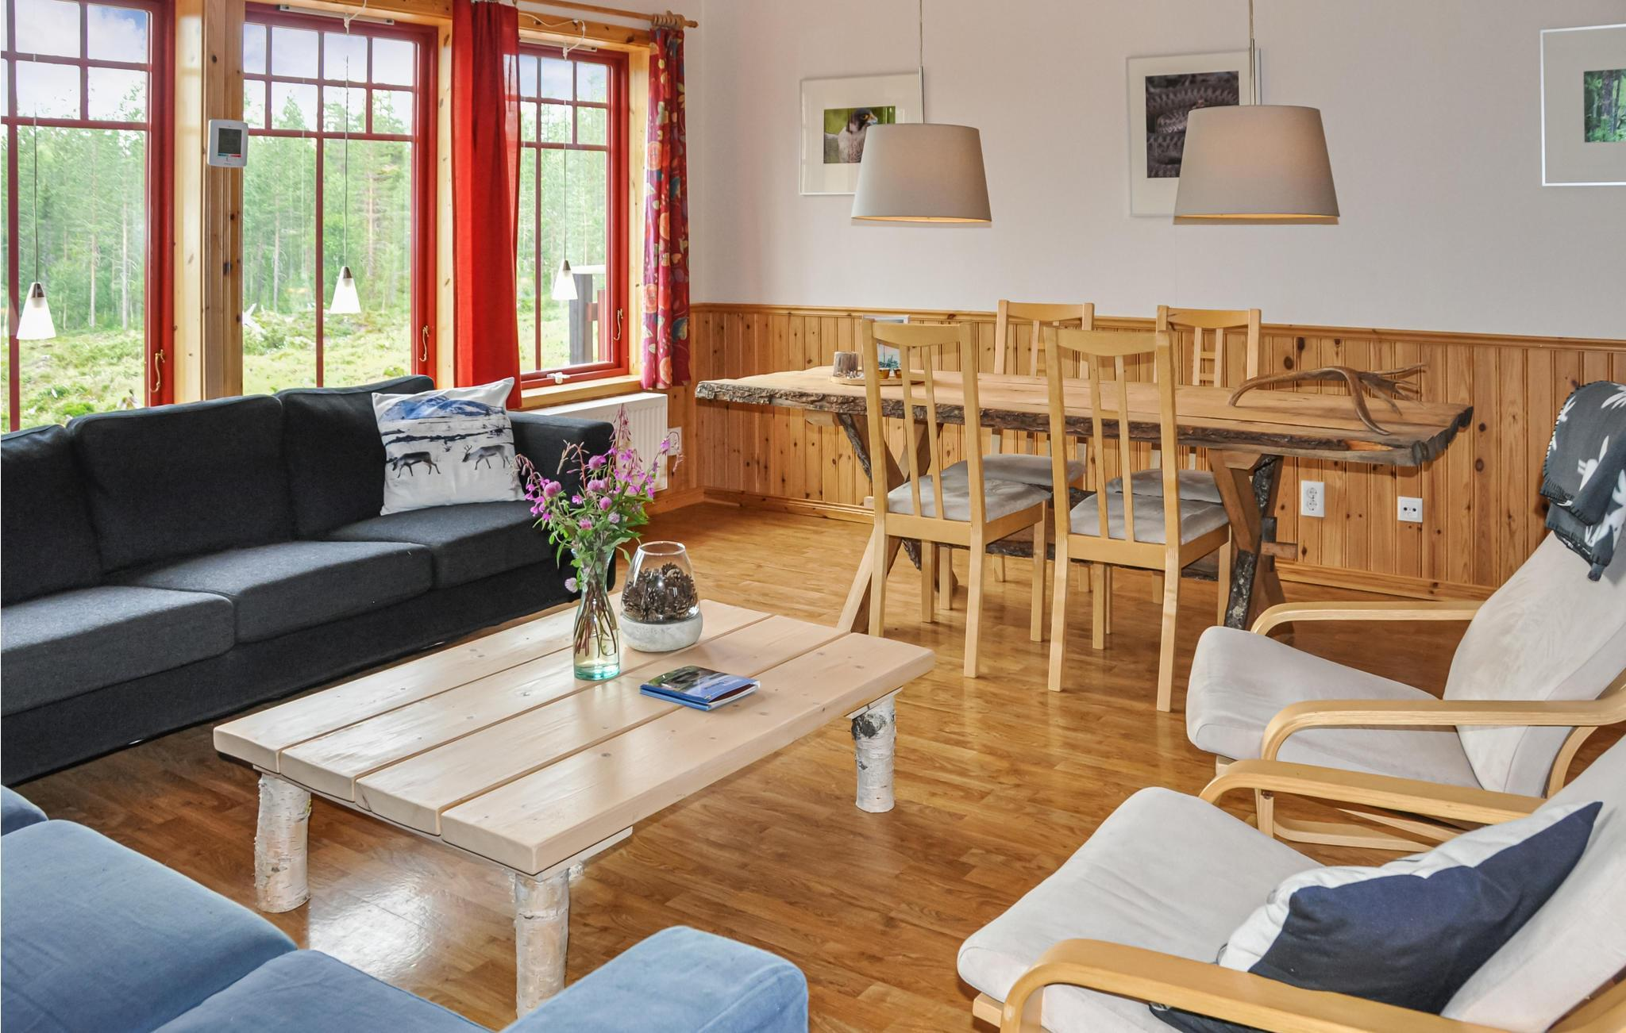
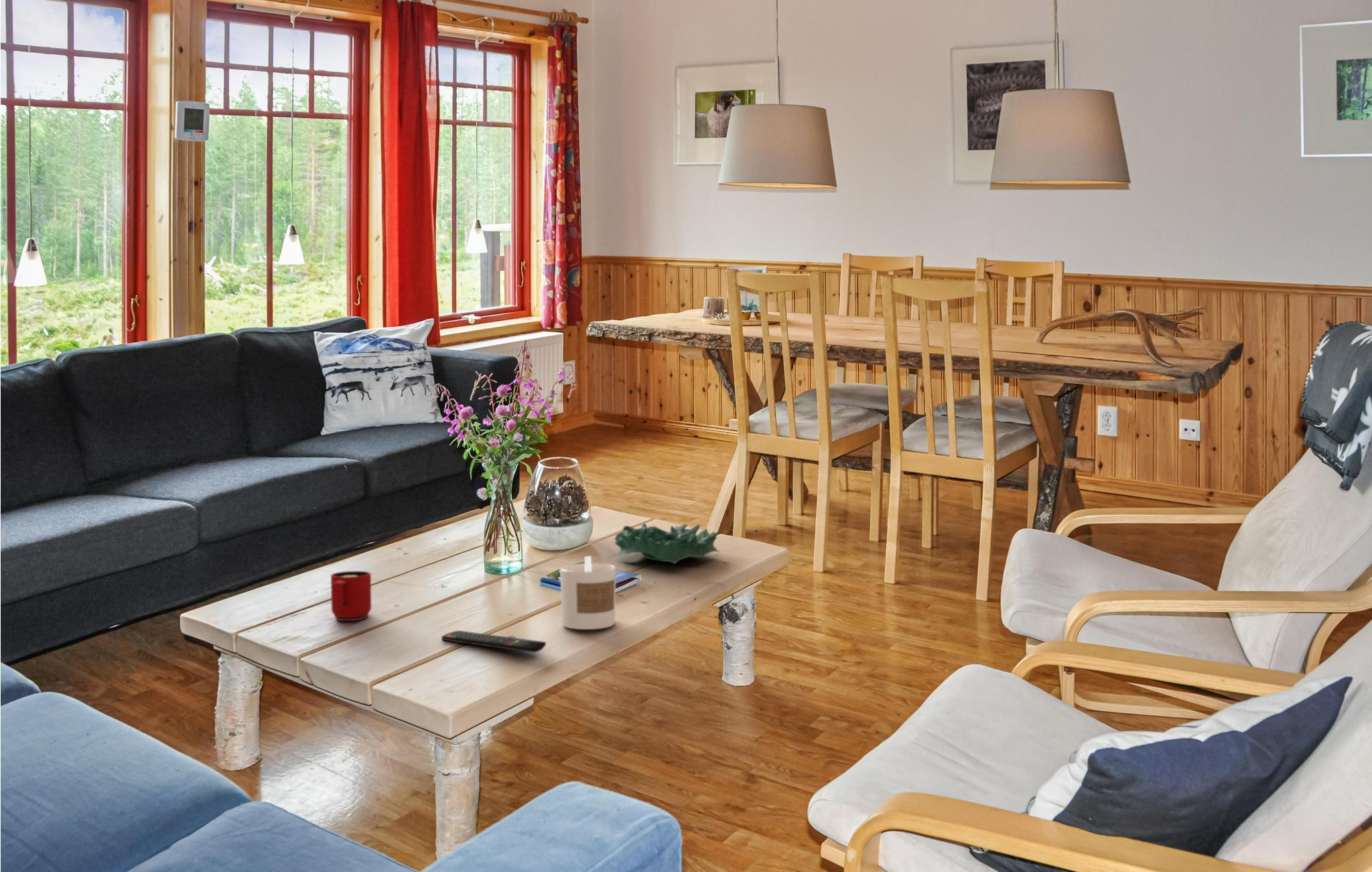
+ candle (588, 590)
+ mug (348, 597)
+ remote control (492, 642)
+ decorative bowl (669, 543)
